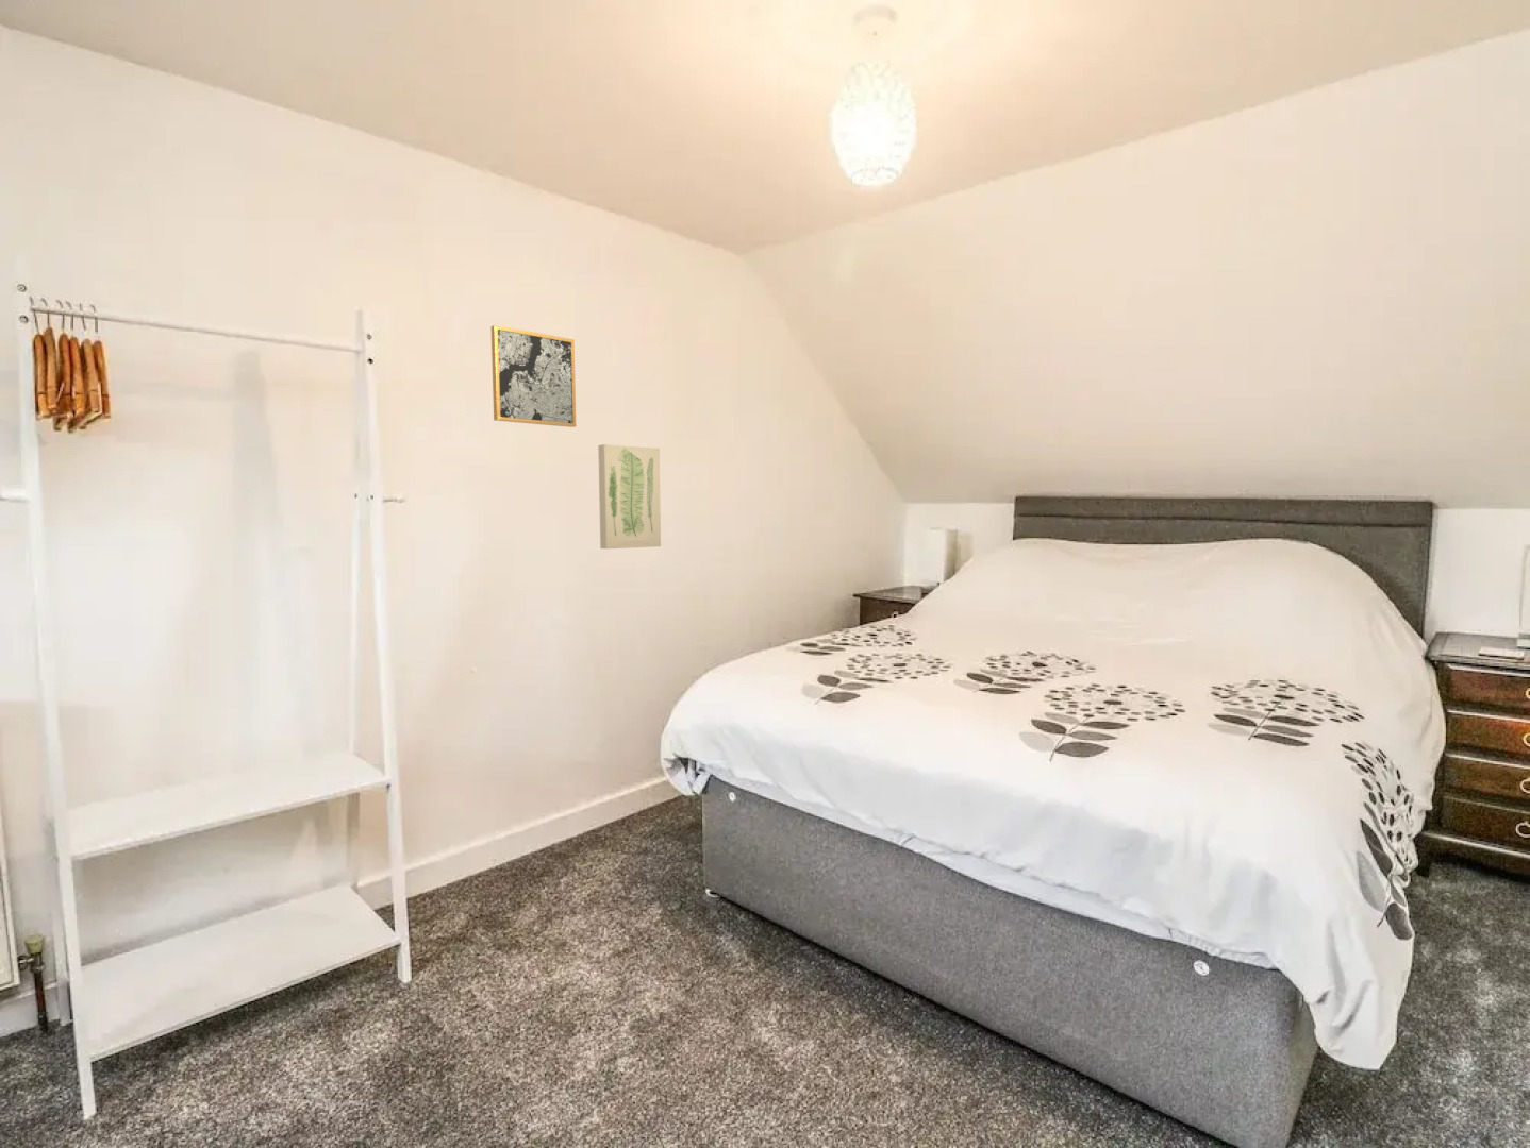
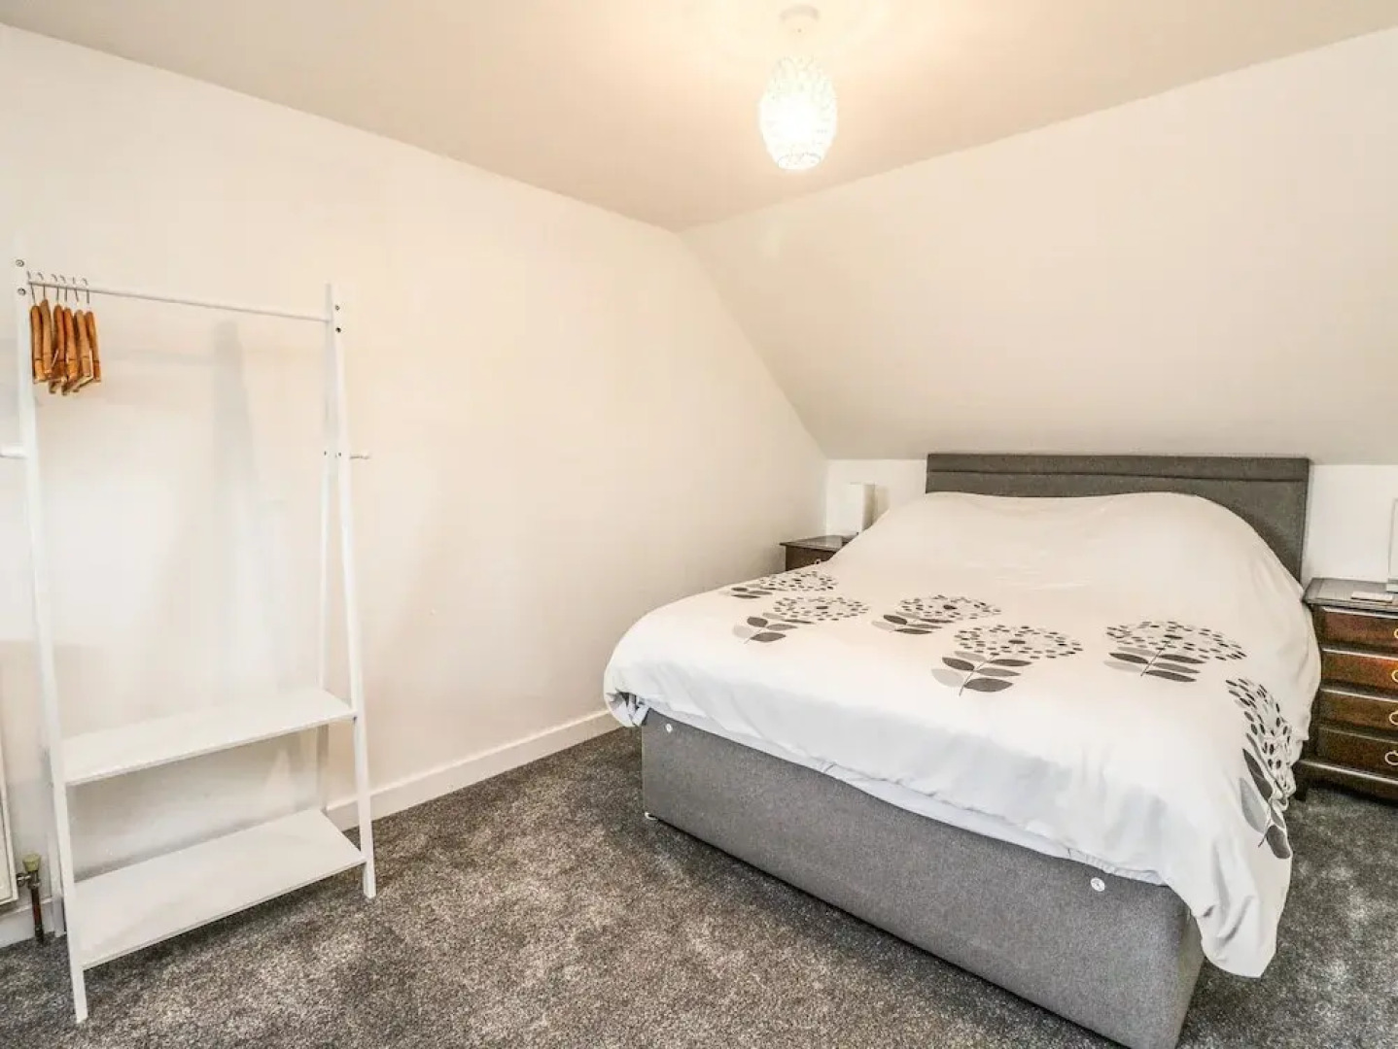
- wall art (536, 379)
- wall art (630, 497)
